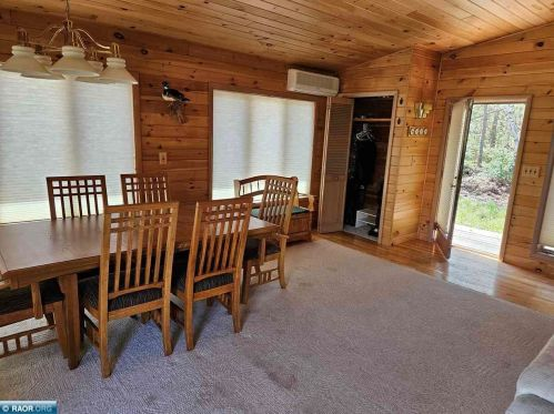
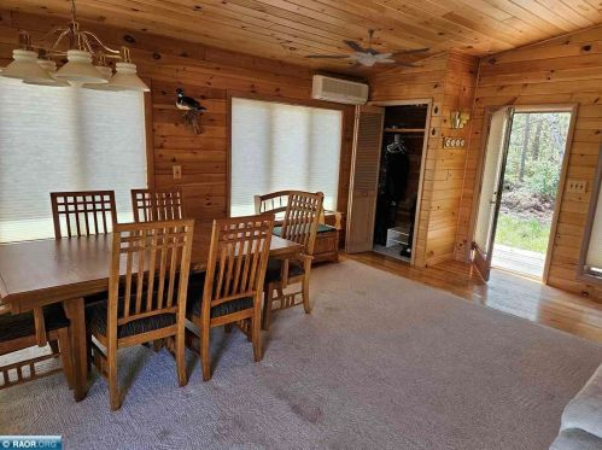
+ ceiling fan (364, 49)
